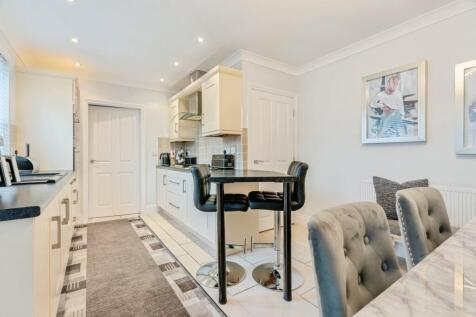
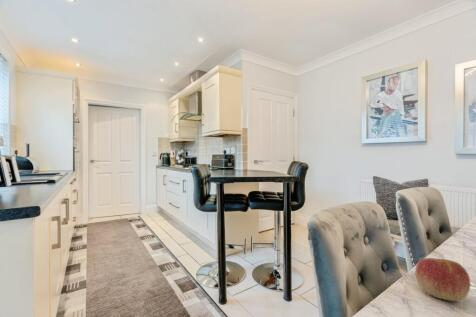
+ apple (440, 276)
